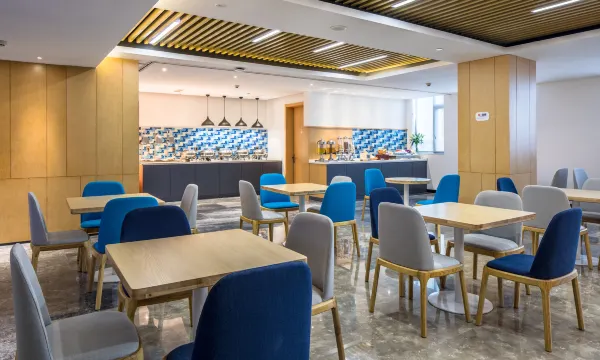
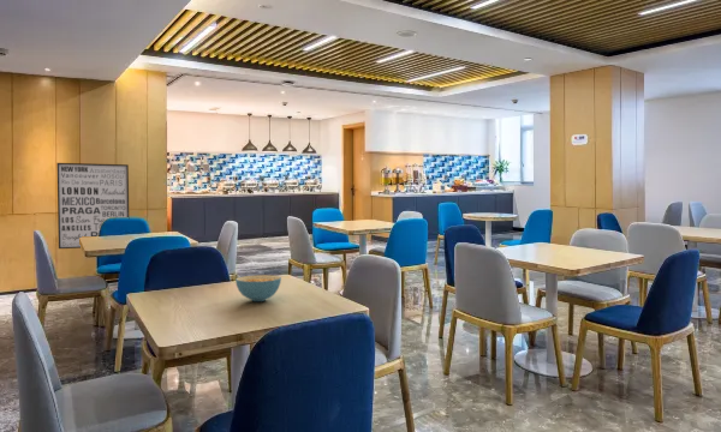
+ cereal bowl (258, 289)
+ wall art (94, 205)
